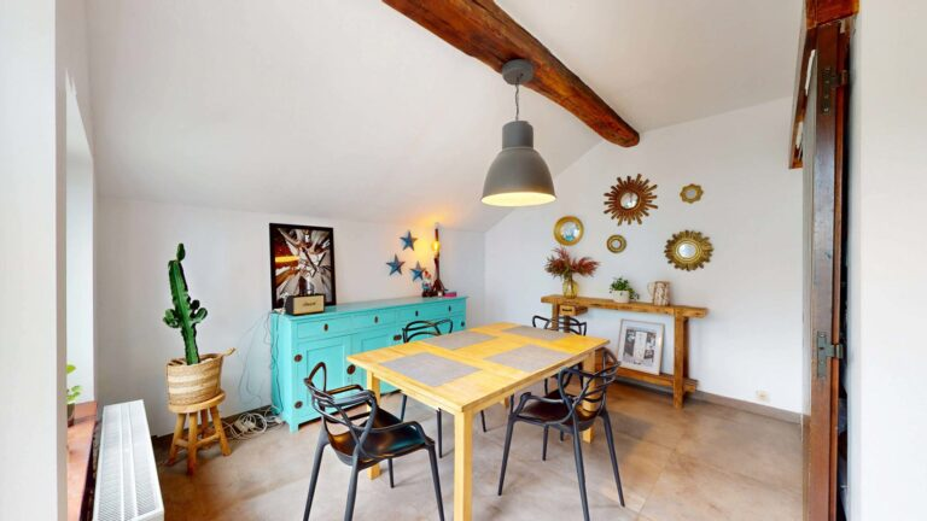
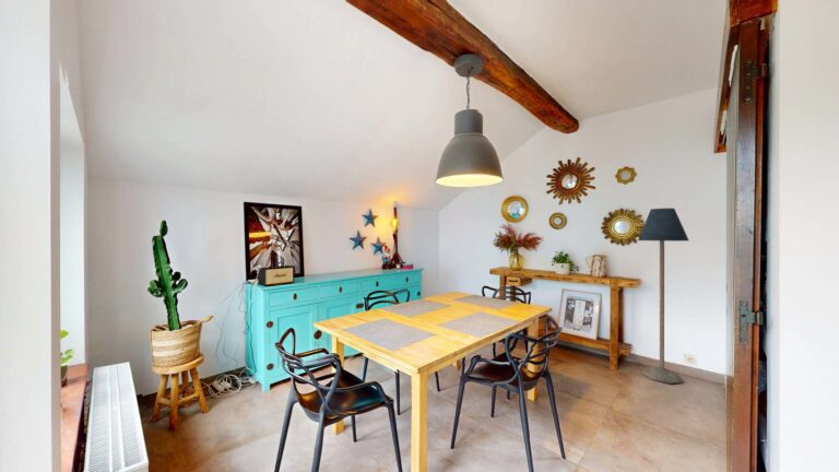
+ floor lamp (662, 292)
